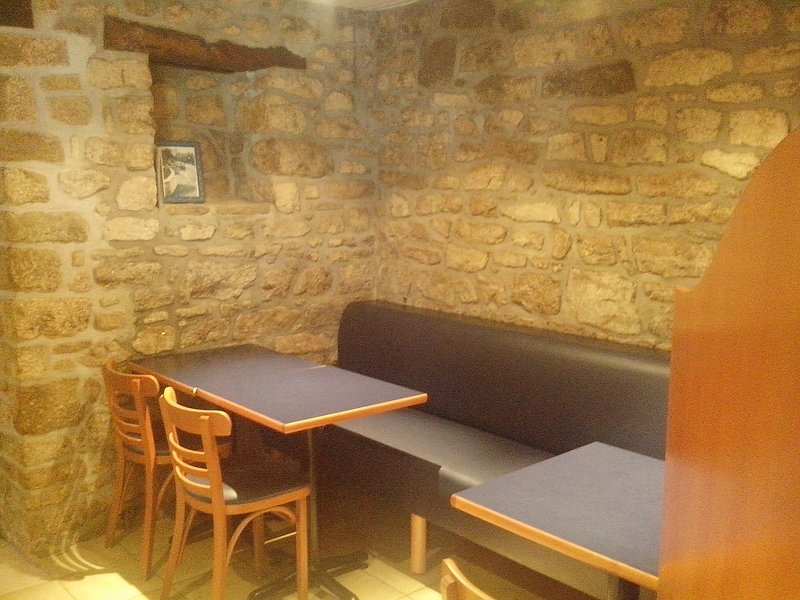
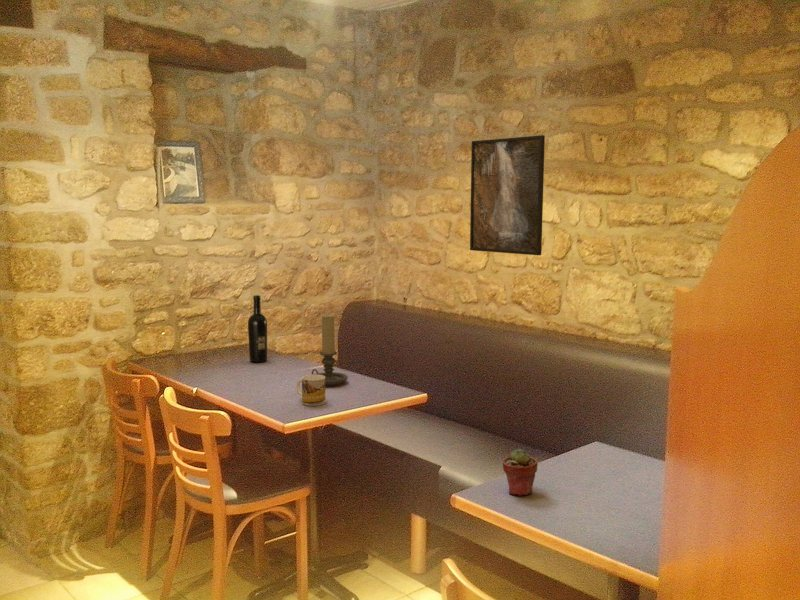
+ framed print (505, 196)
+ candle holder (326, 347)
+ wine bottle (257, 328)
+ mug (310, 389)
+ potted succulent (520, 470)
